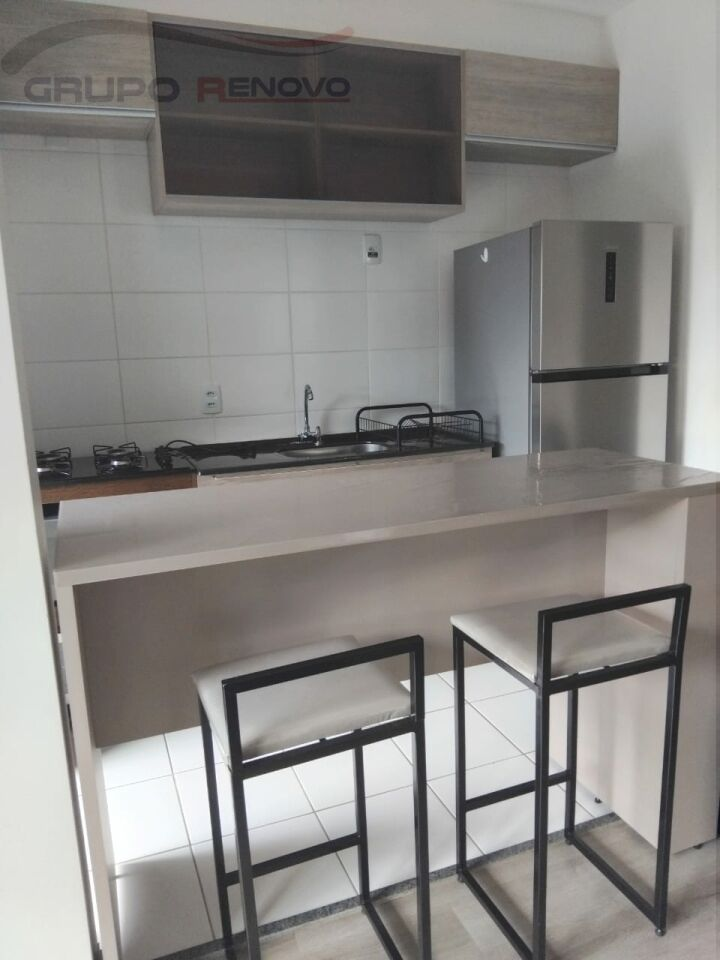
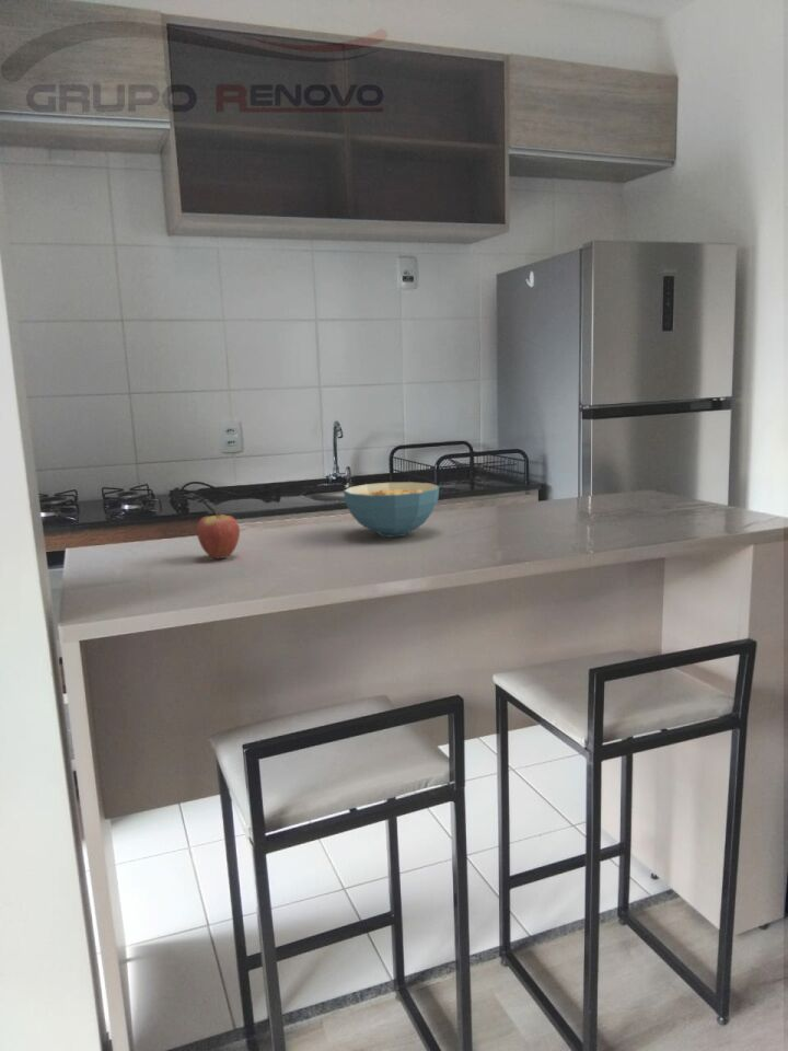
+ cereal bowl (392, 511)
+ fruit (218, 531)
